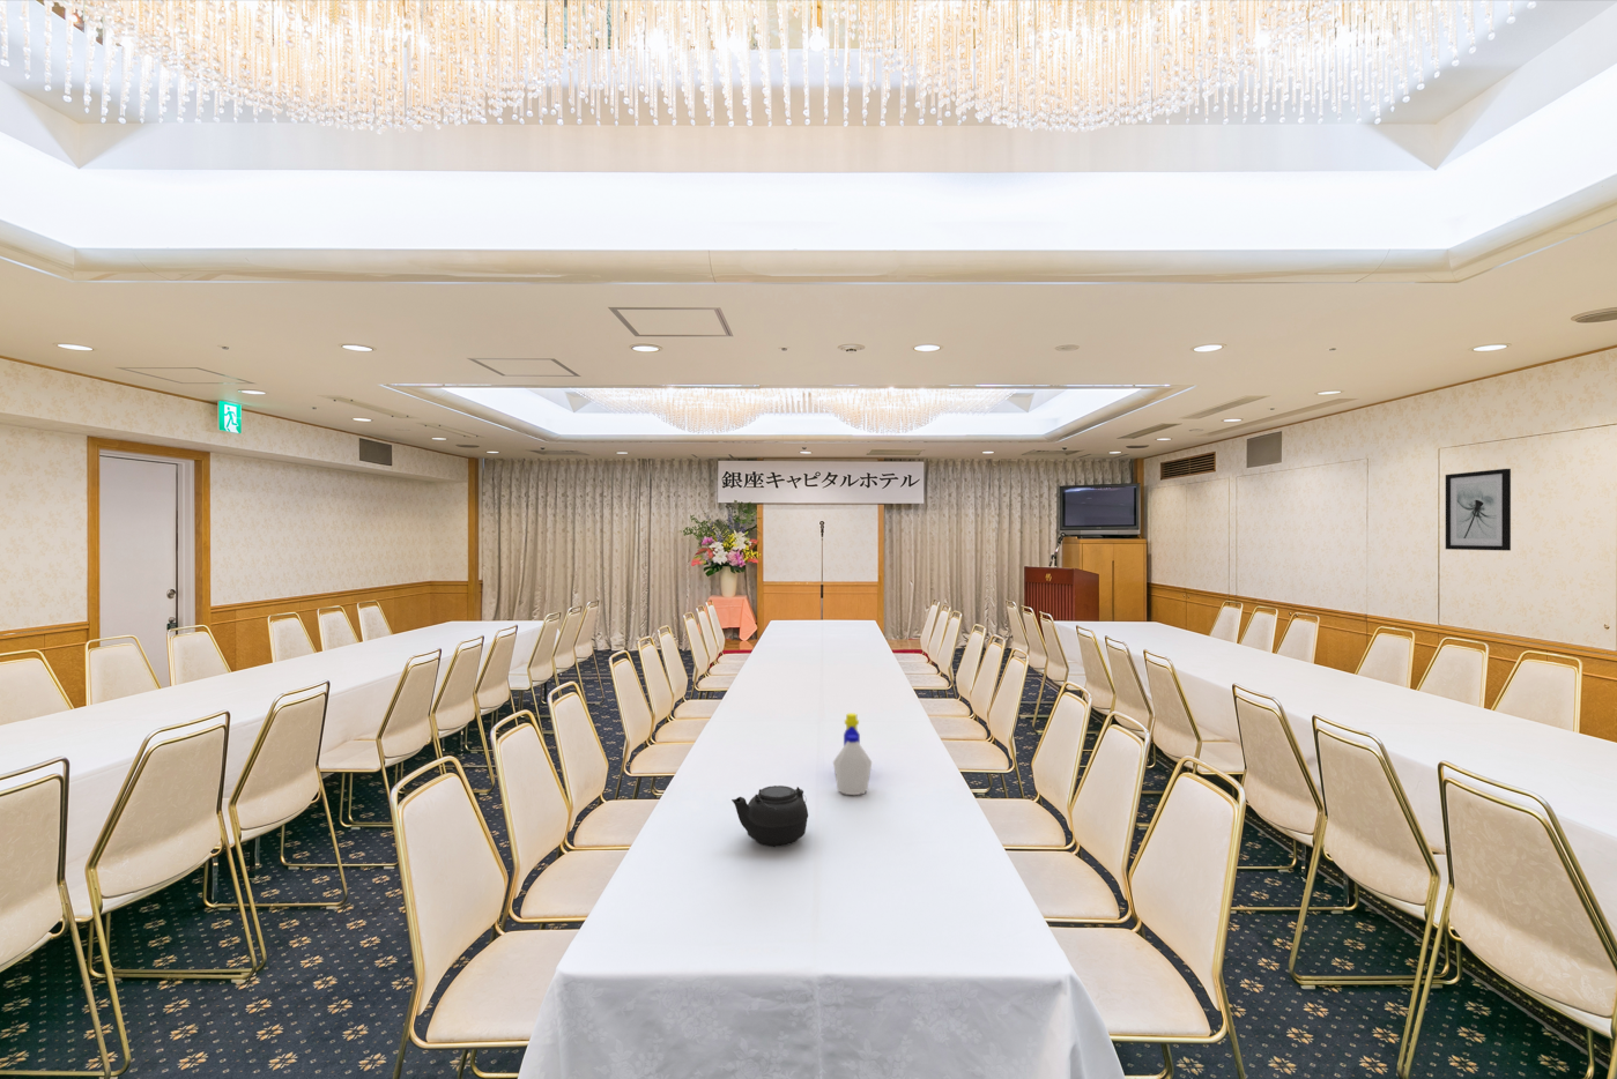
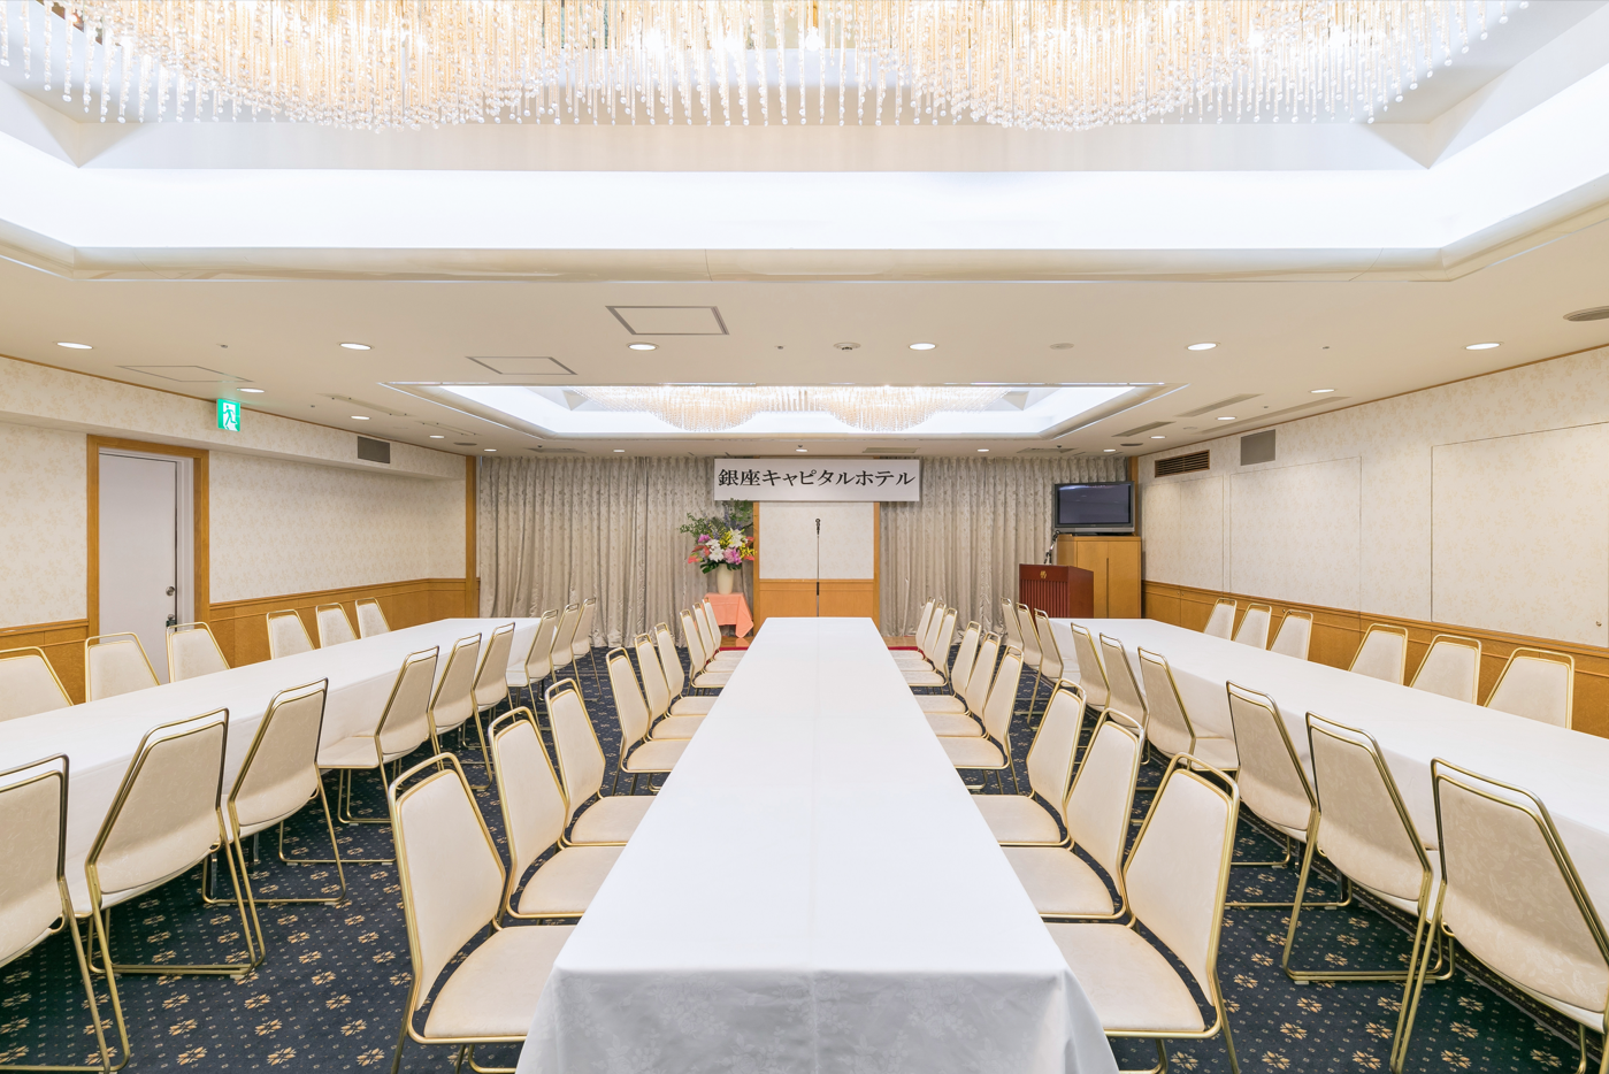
- wall art (1476, 511)
- bottle (851, 751)
- teapot (770, 815)
